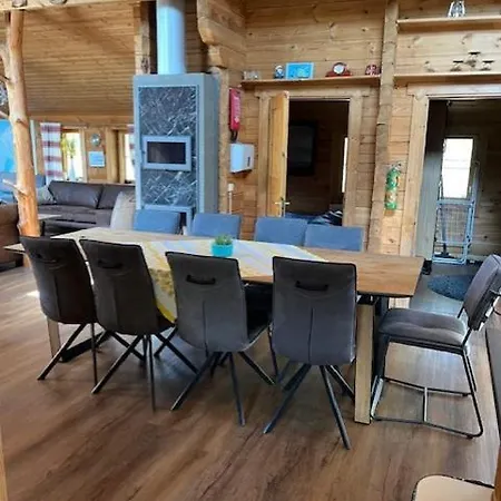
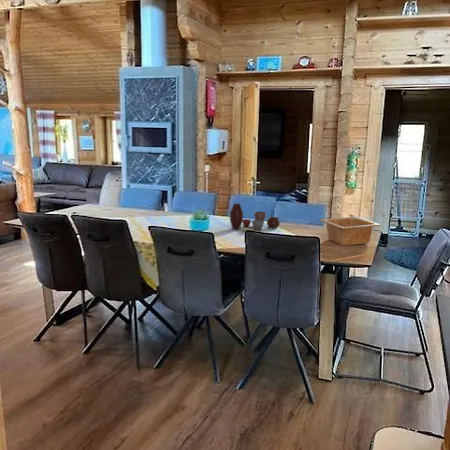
+ serving bowl (348, 231)
+ pottery set (254, 214)
